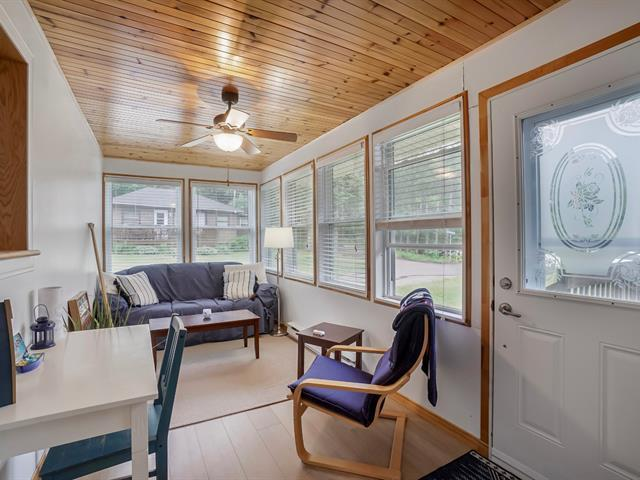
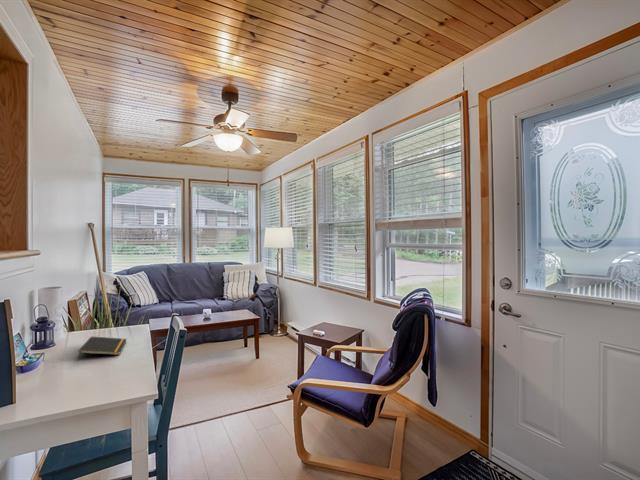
+ notepad (104, 345)
